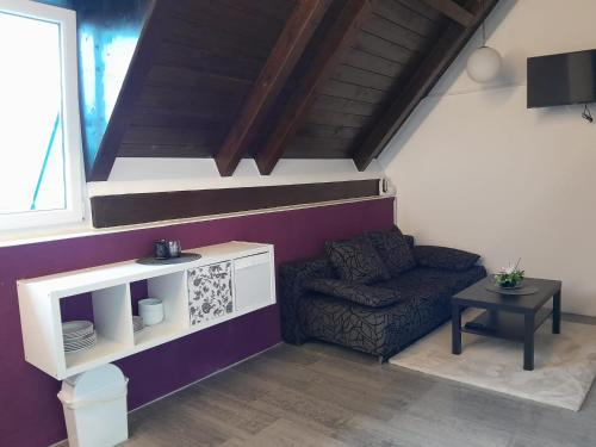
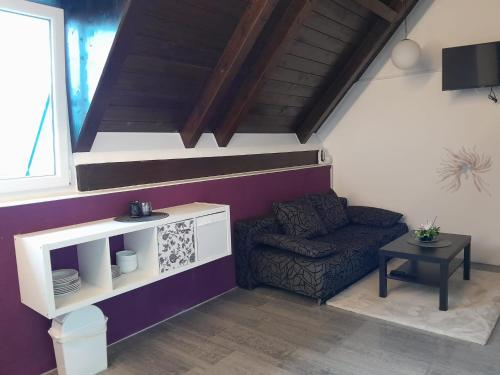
+ wall sculpture (463, 169)
